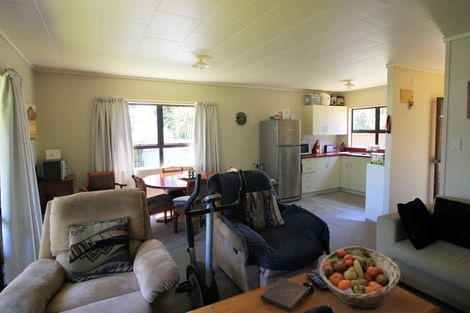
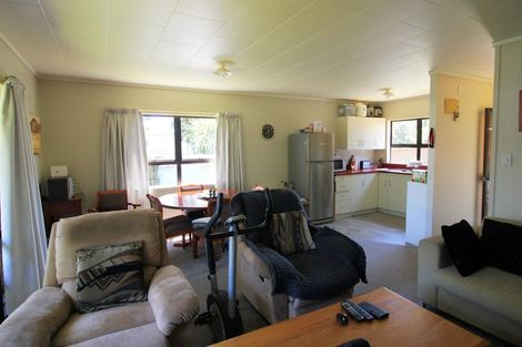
- fruit basket (356, 274)
- book (285, 293)
